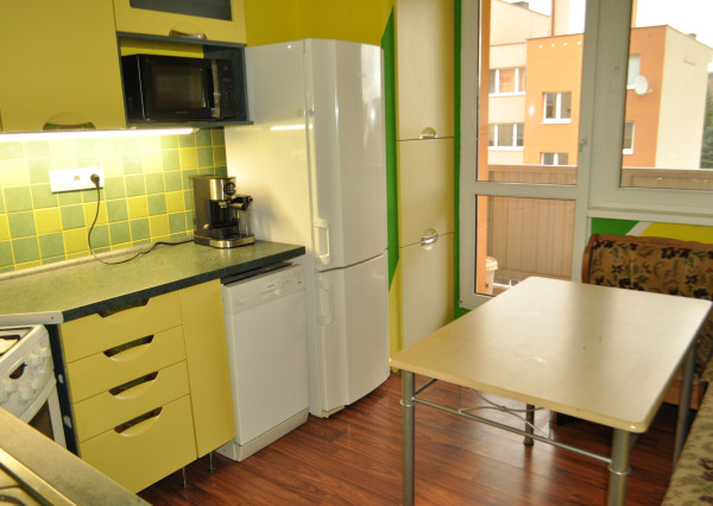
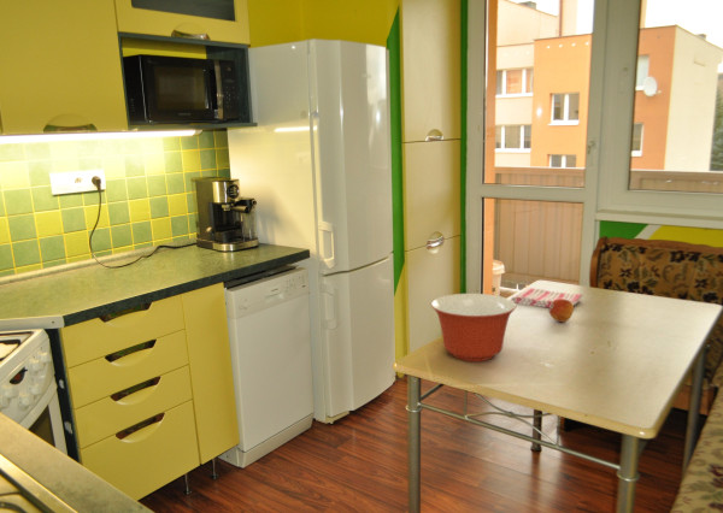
+ dish towel (546, 296)
+ fruit (560, 309)
+ mixing bowl (472, 329)
